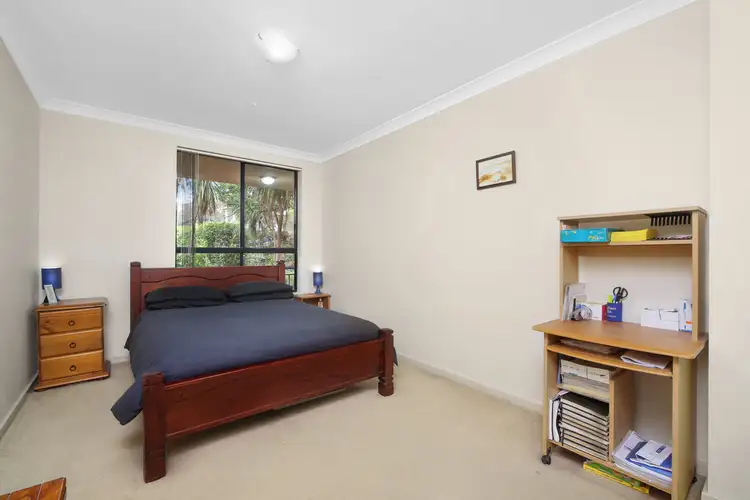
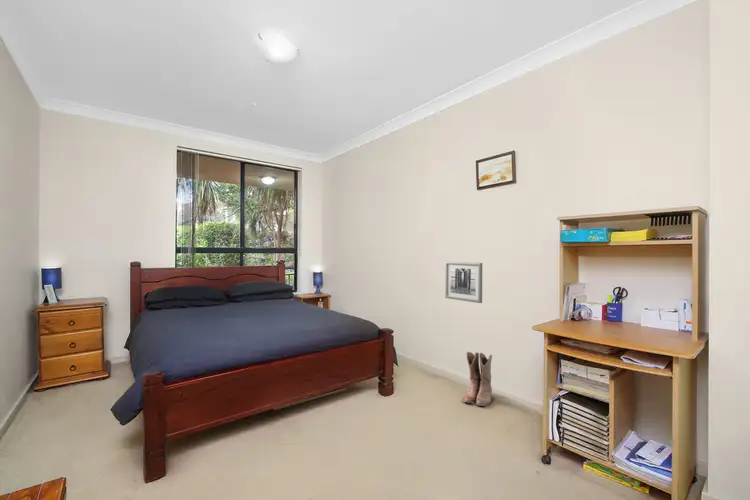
+ wall art (462, 281)
+ boots (478, 376)
